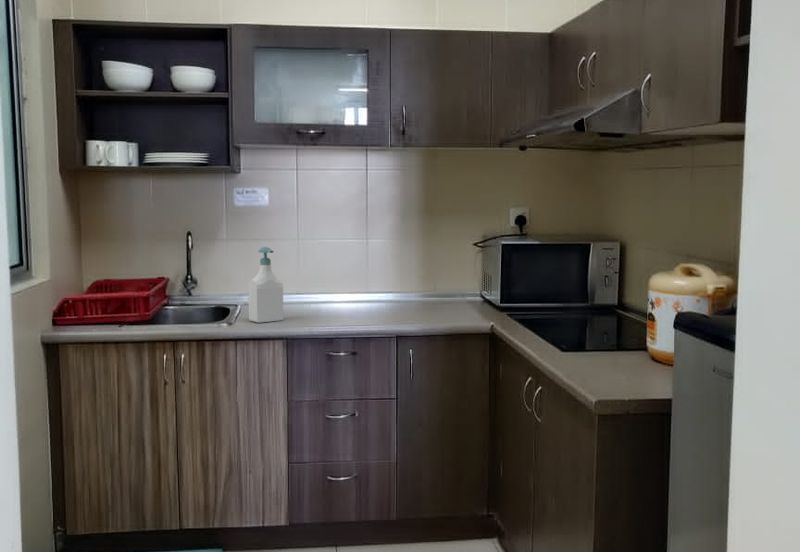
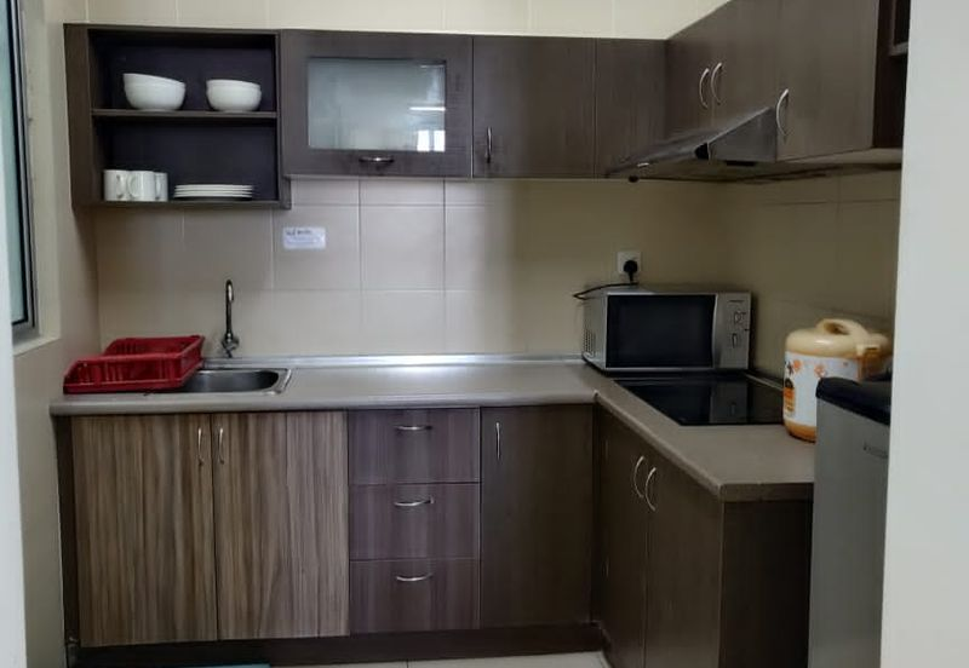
- soap bottle (266, 284)
